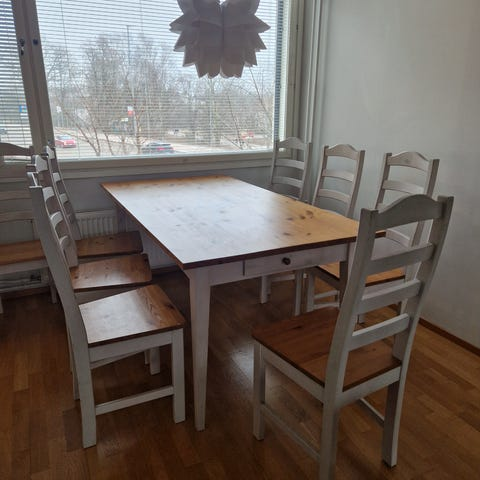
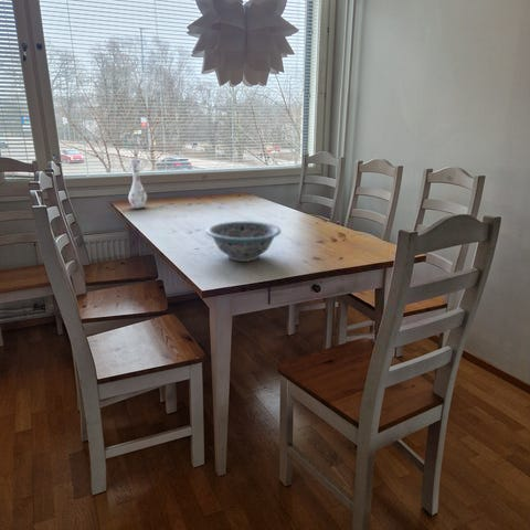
+ vase (136, 183)
+ decorative bowl (243, 243)
